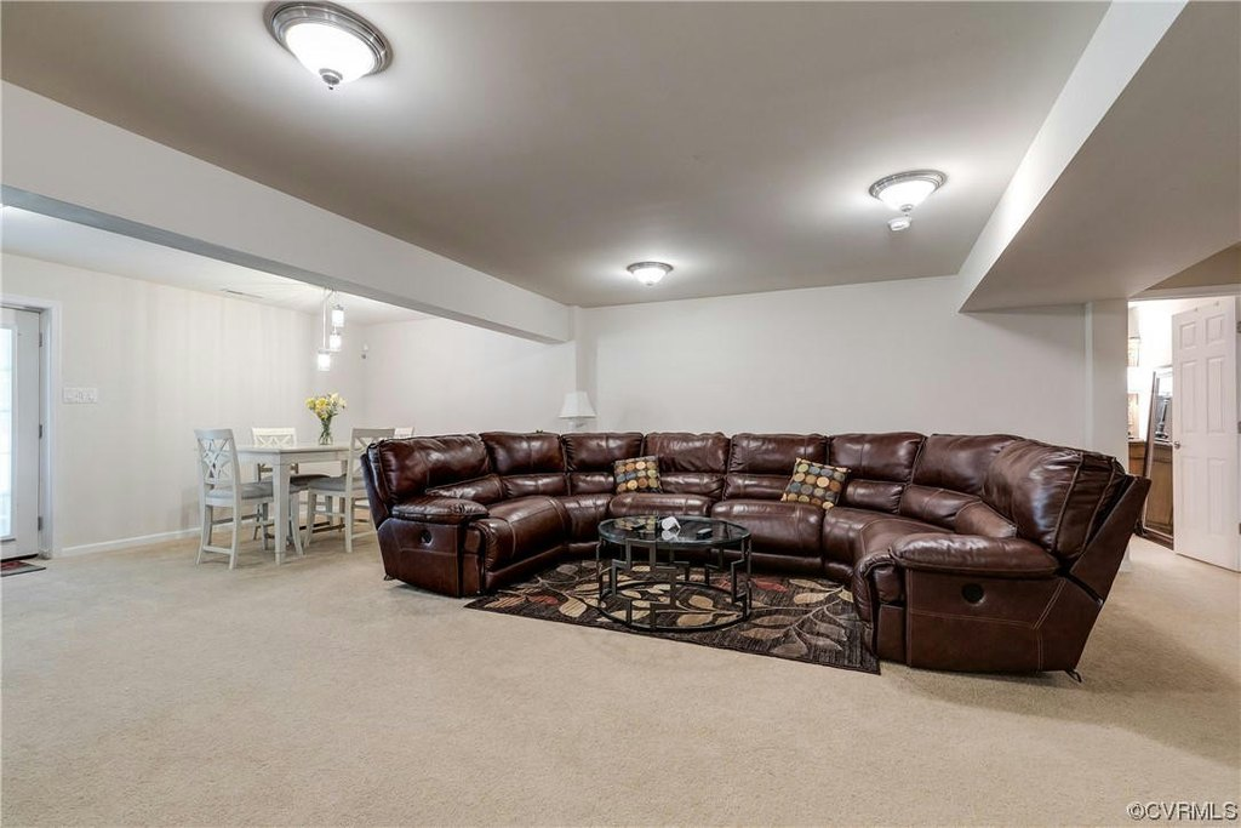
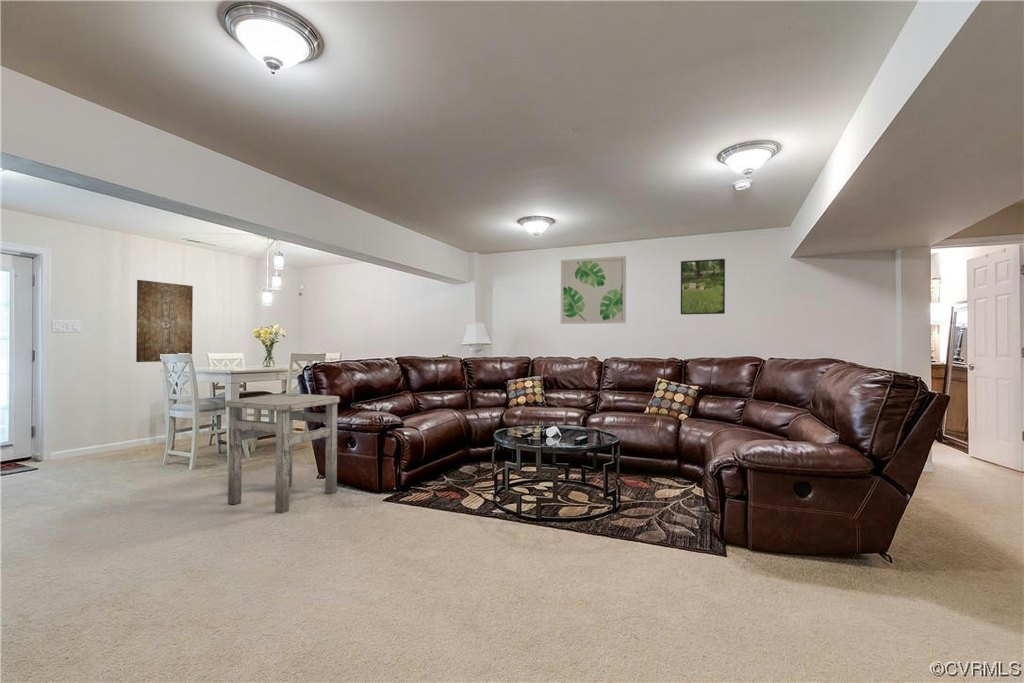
+ wall art (592, 290)
+ side table (285, 448)
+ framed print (702, 287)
+ wall art (165, 322)
